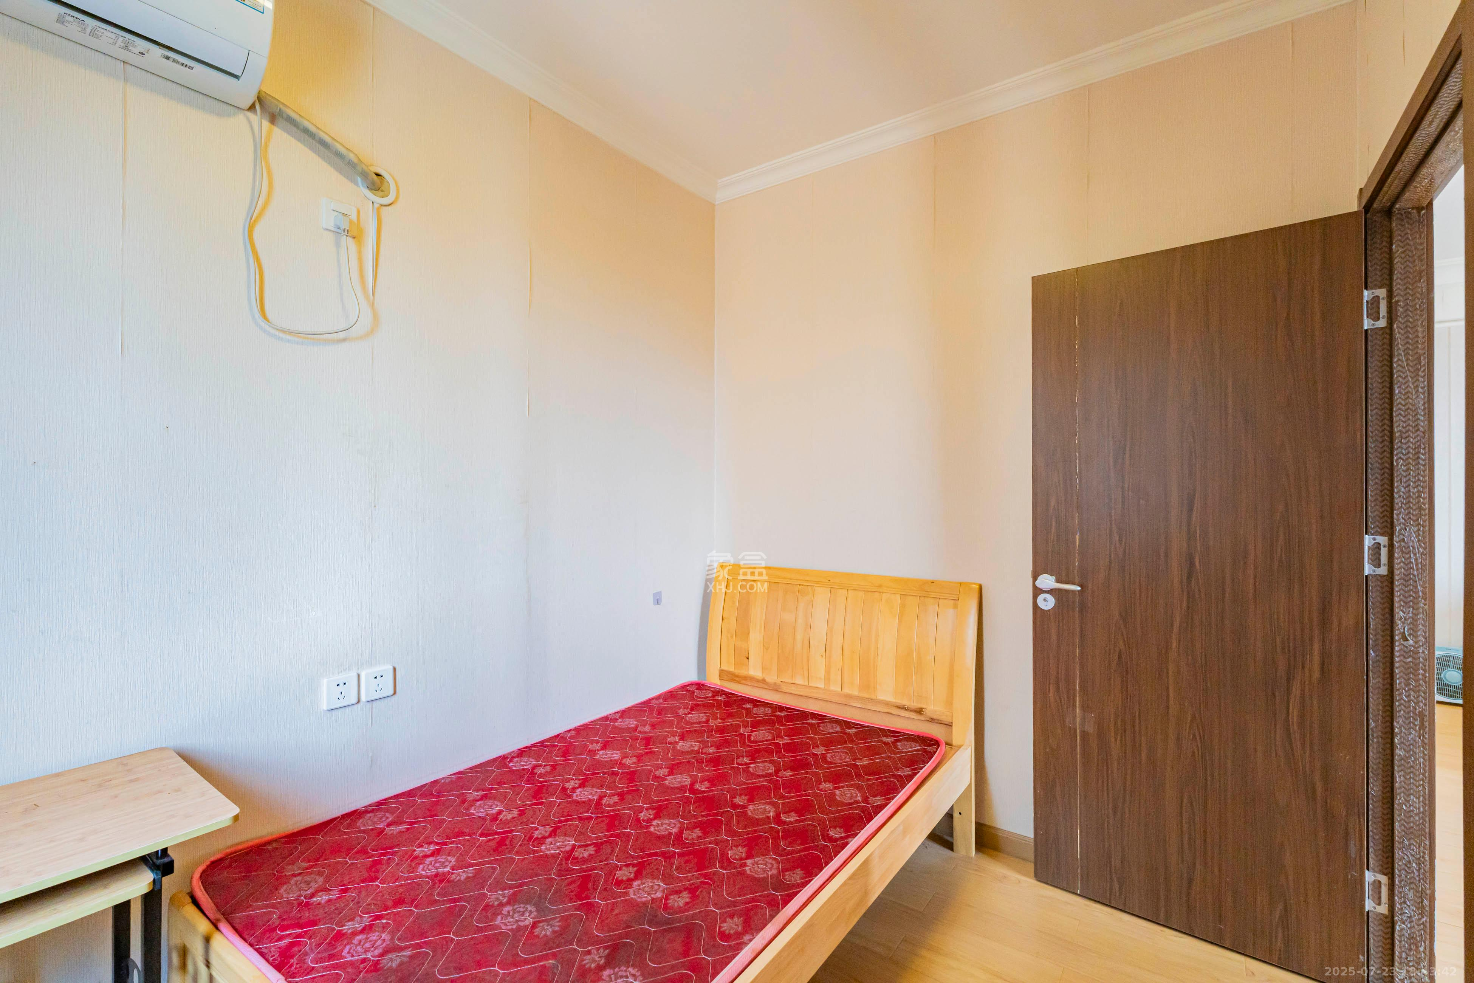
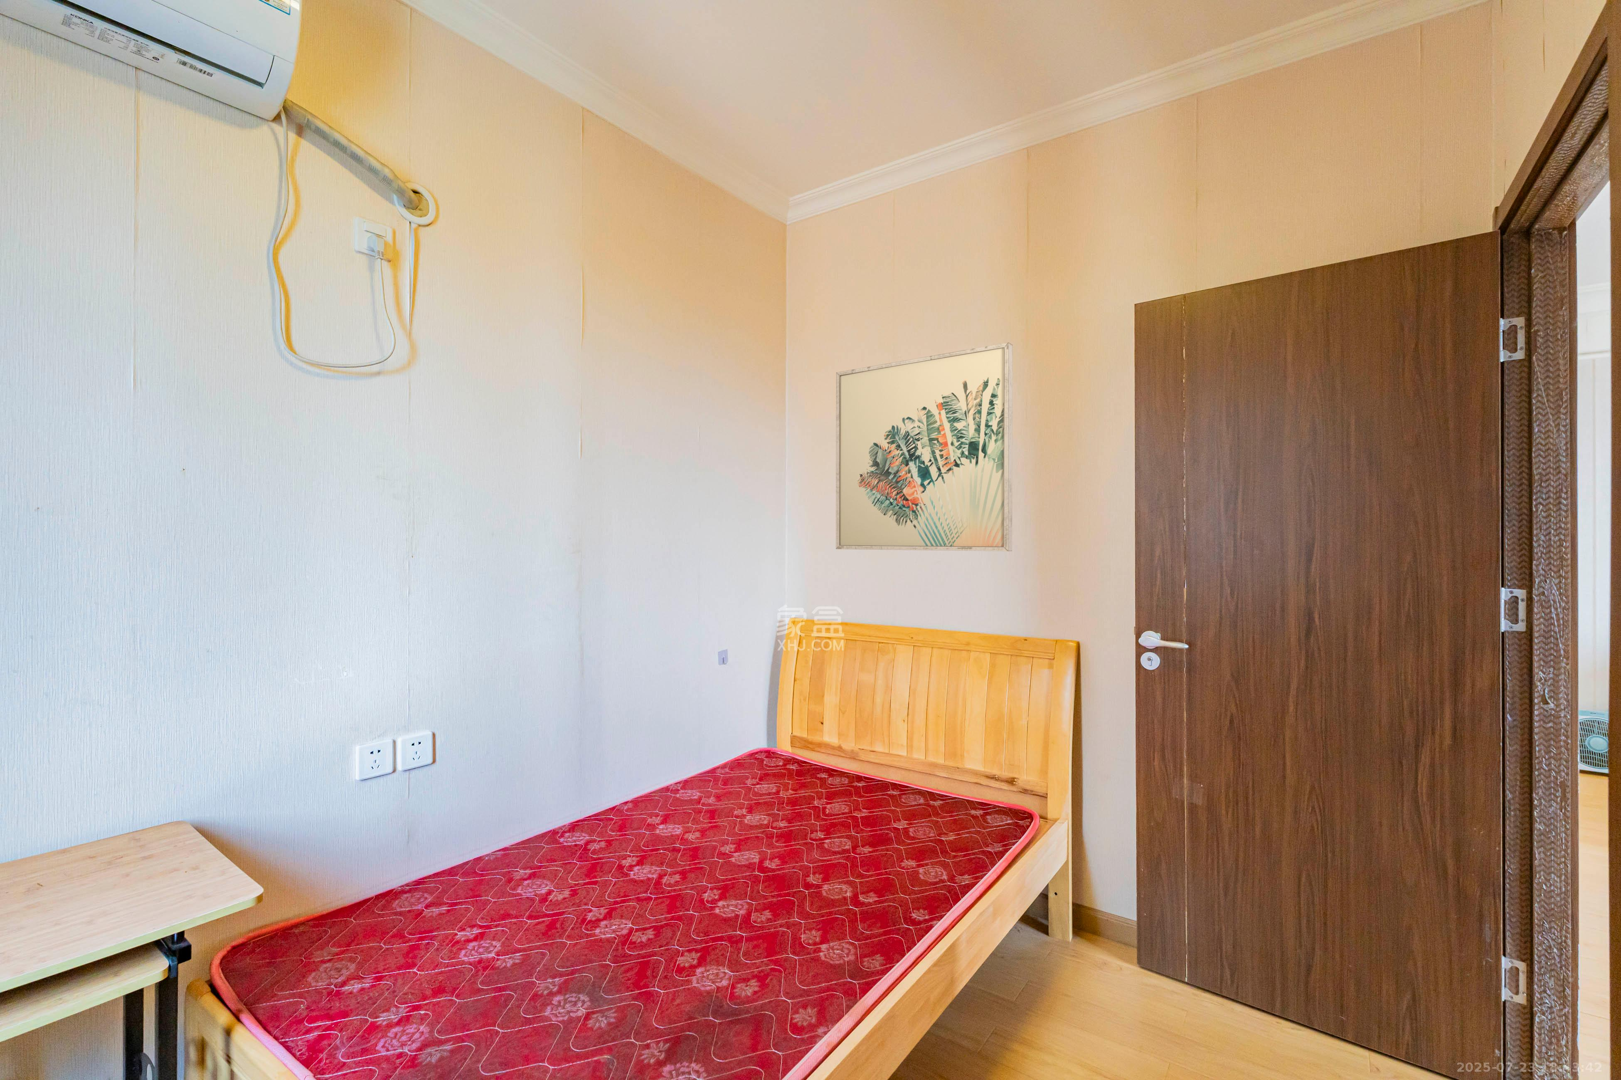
+ wall art (918, 454)
